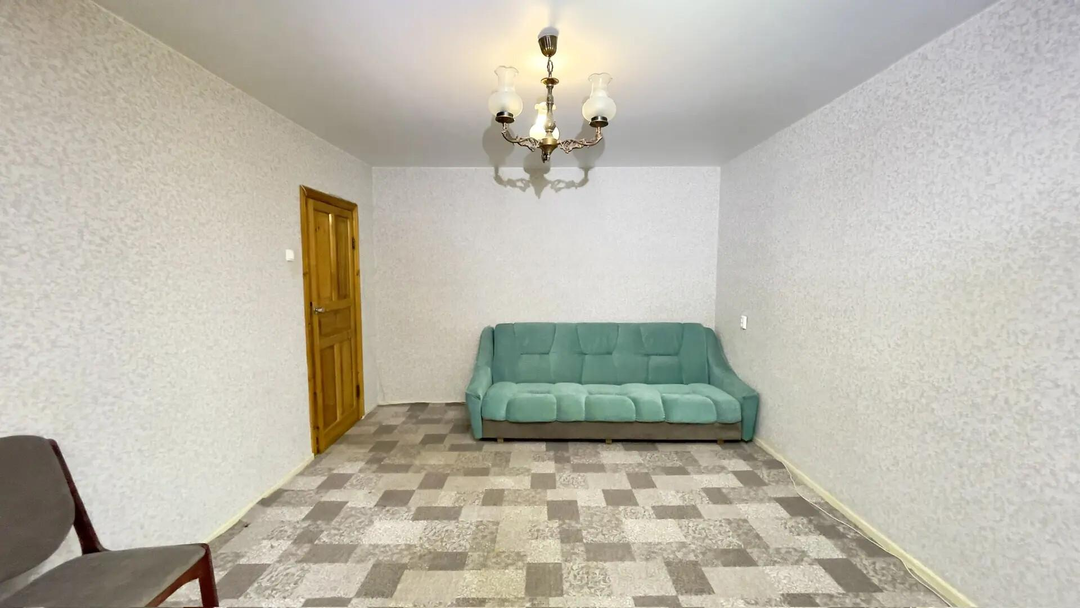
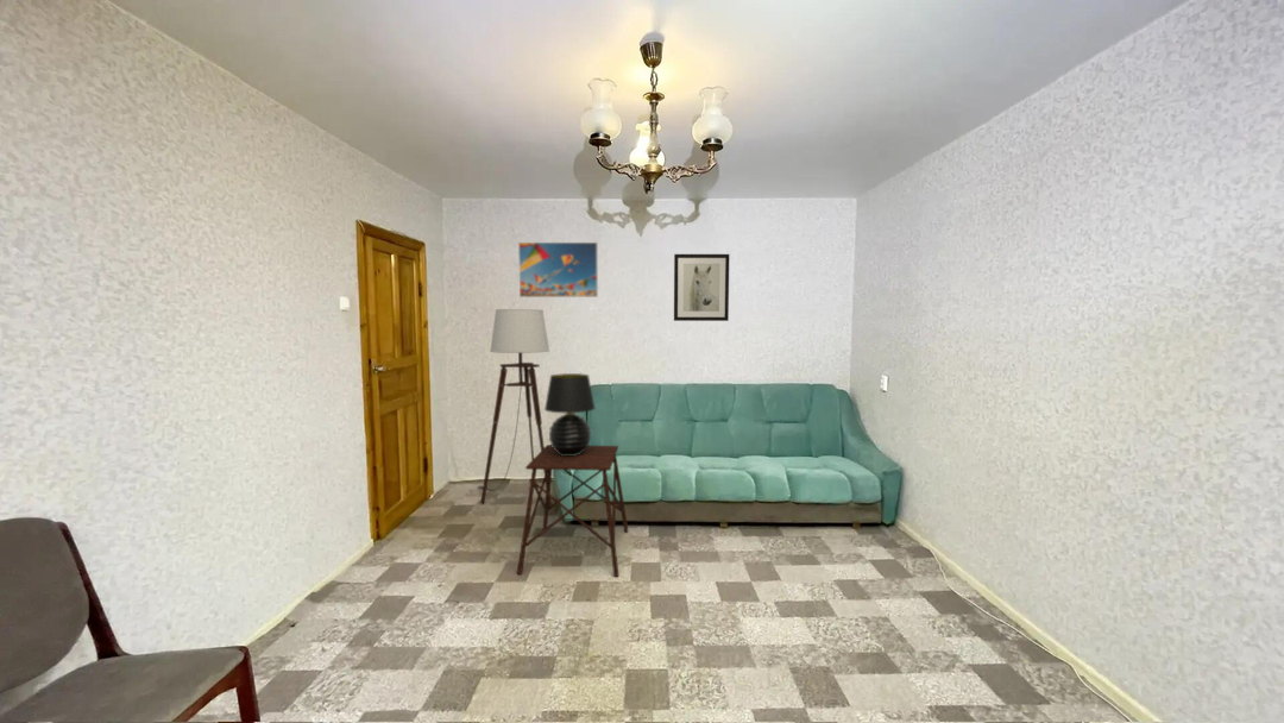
+ table lamp (569, 414)
+ wall art (700, 288)
+ floor lamp (518, 403)
+ side table (578, 503)
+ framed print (558, 269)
